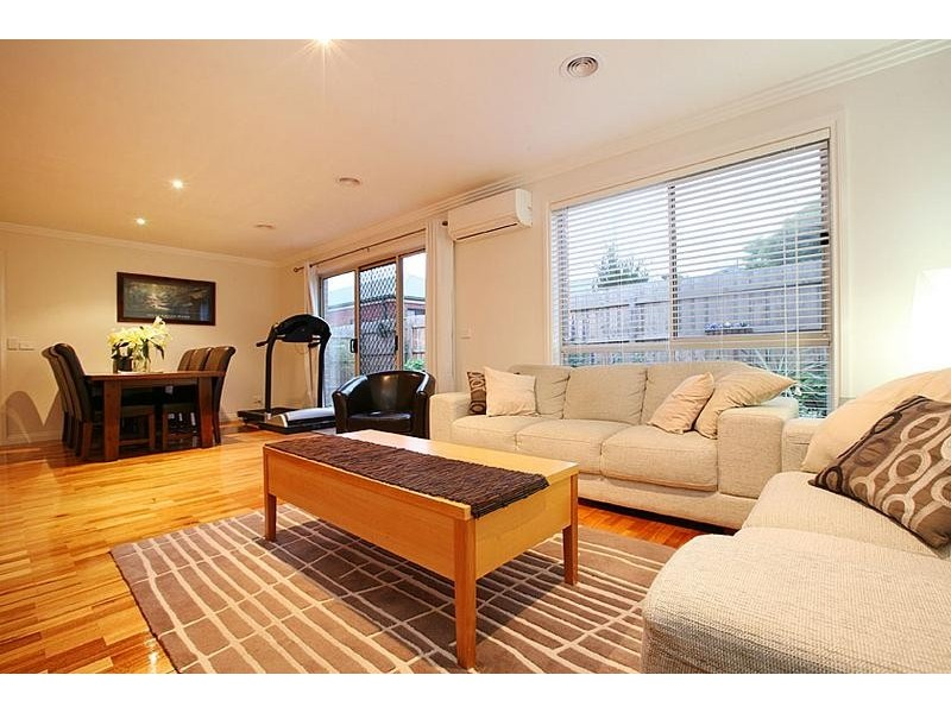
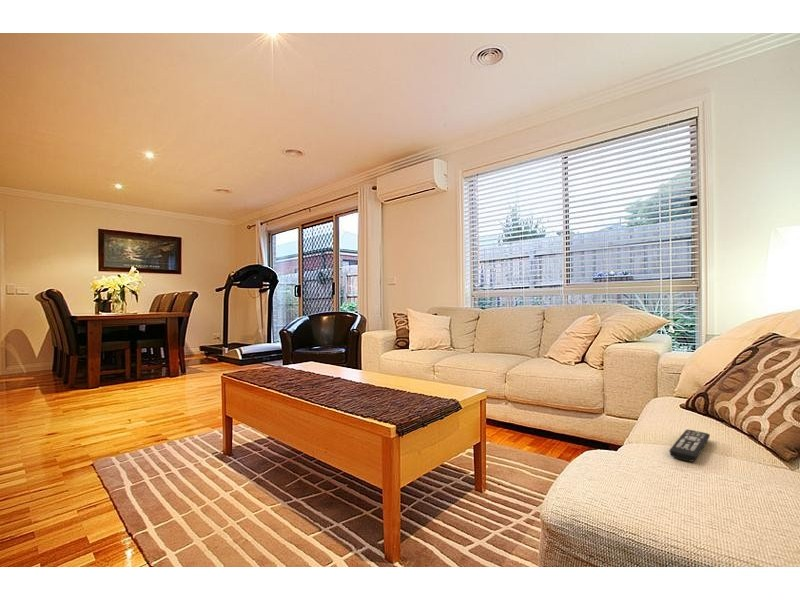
+ remote control (690, 444)
